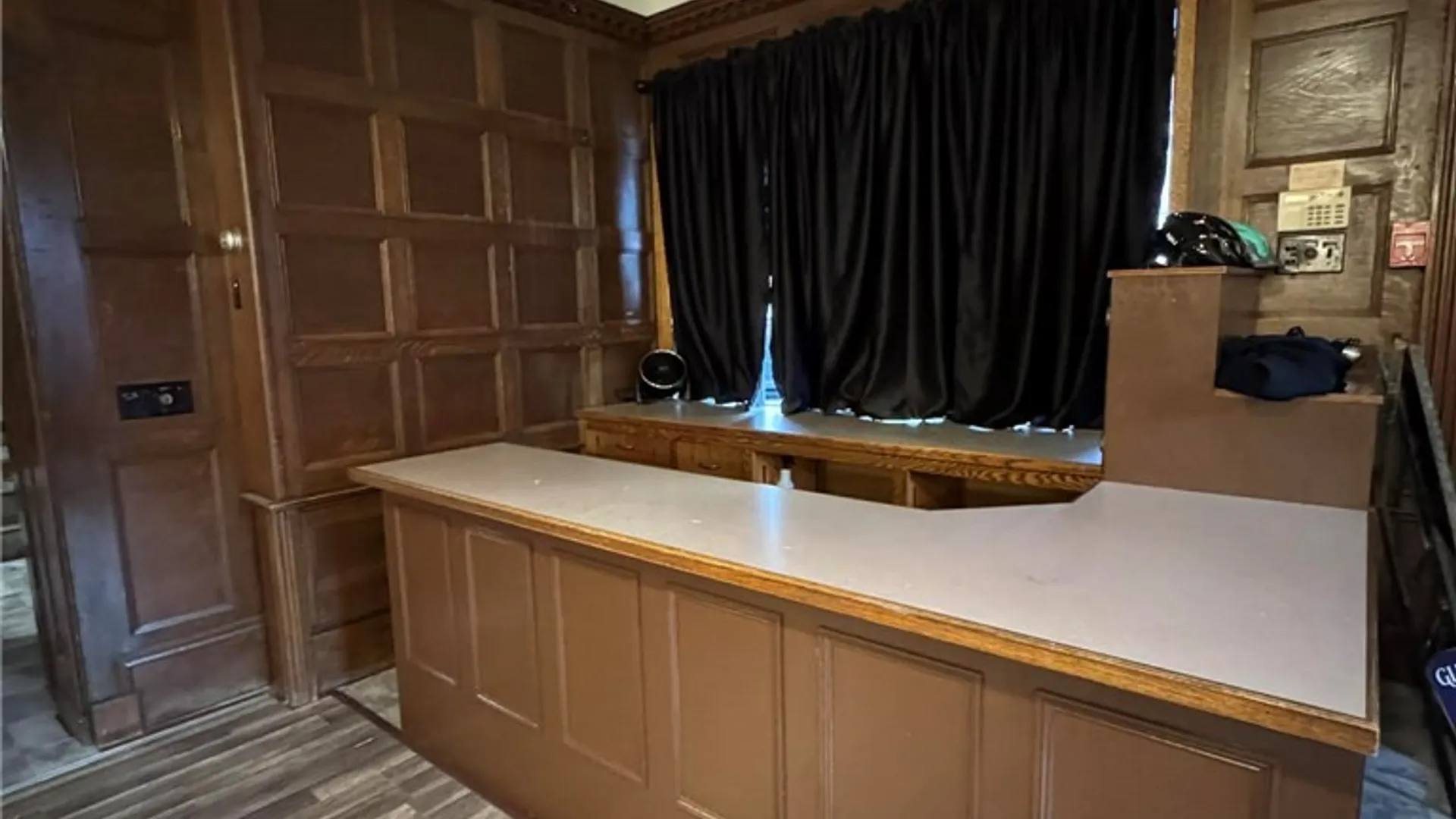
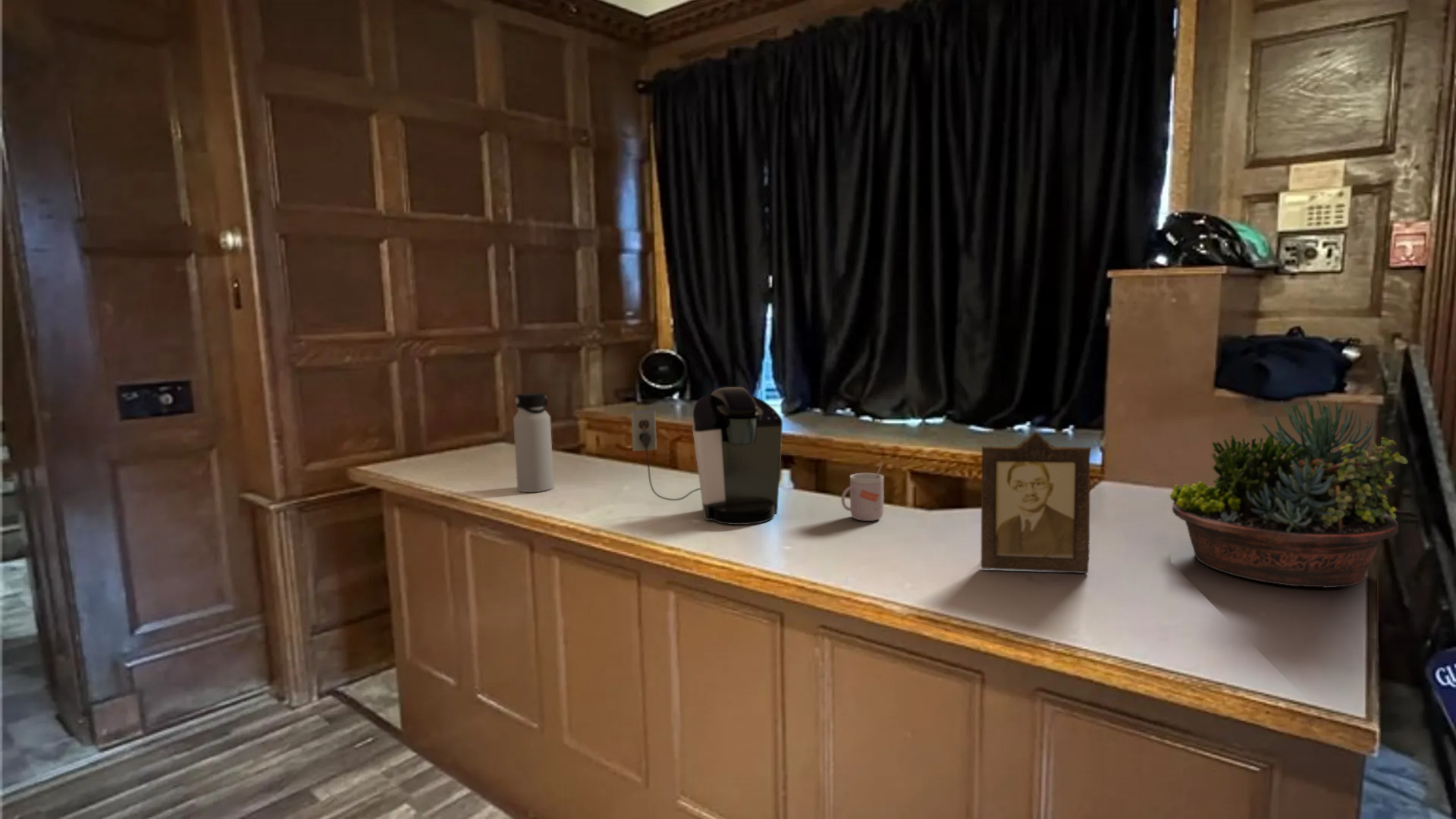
+ succulent planter (1278, 484)
+ mug (862, 492)
+ water bottle (533, 441)
+ photo frame (1031, 497)
+ coffee maker (711, 453)
